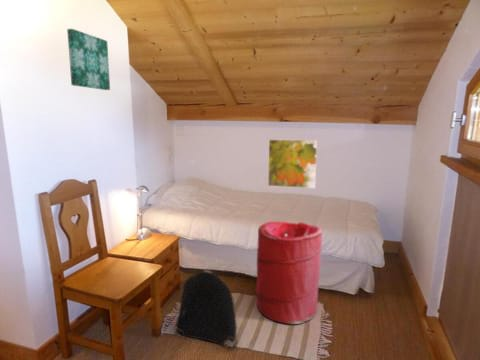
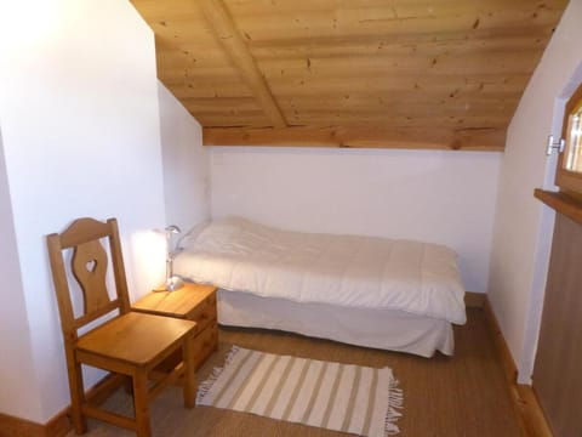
- wall art (90, 61)
- backpack (210, 301)
- laundry hamper (288, 266)
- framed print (292, 163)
